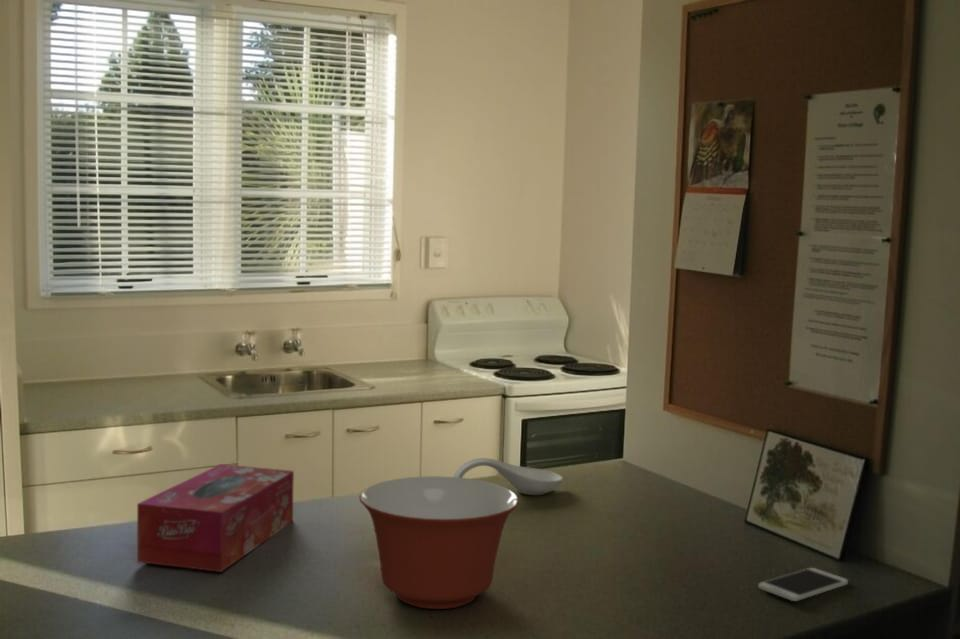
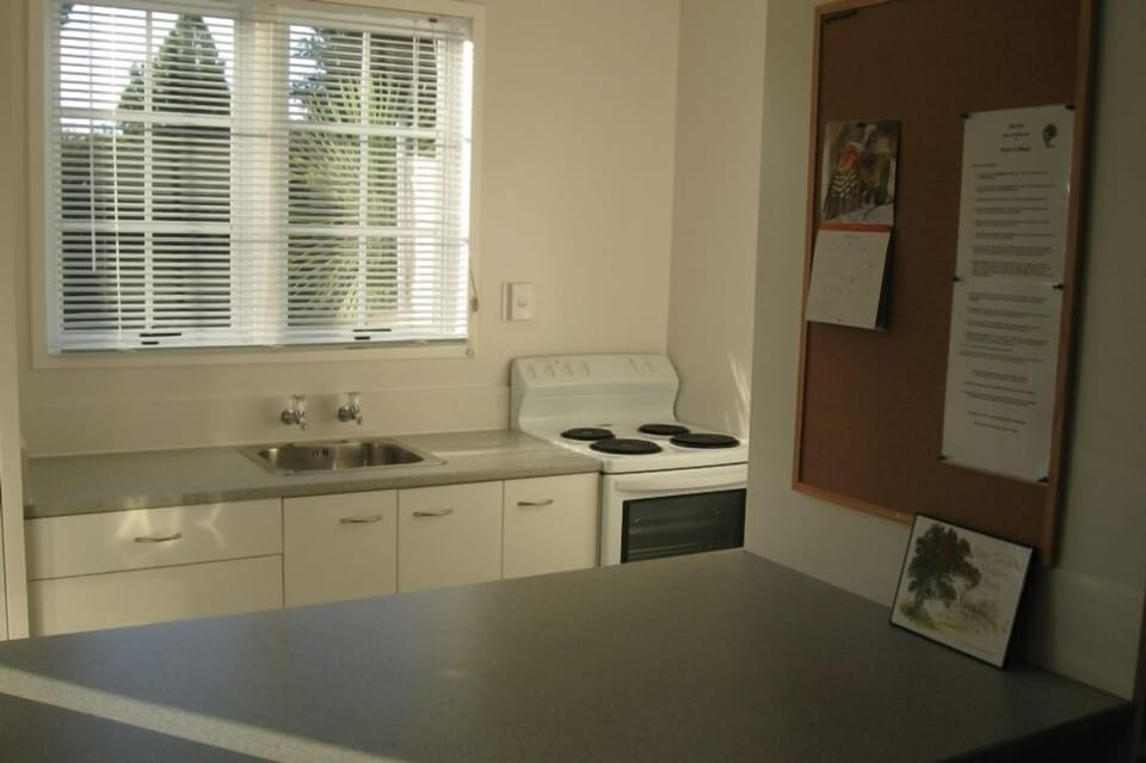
- tissue box (220, 513)
- mixing bowl (437, 545)
- spoon rest (508, 475)
- smartphone (803, 583)
